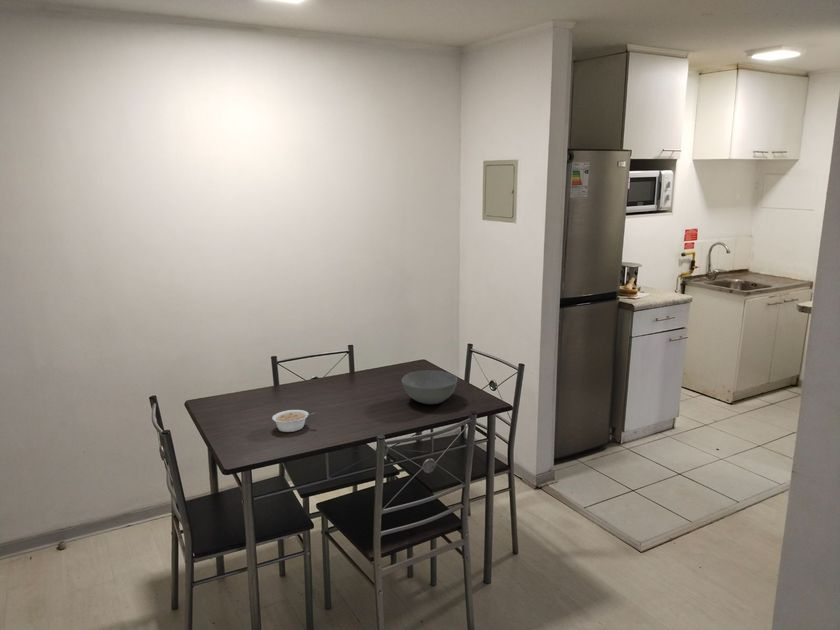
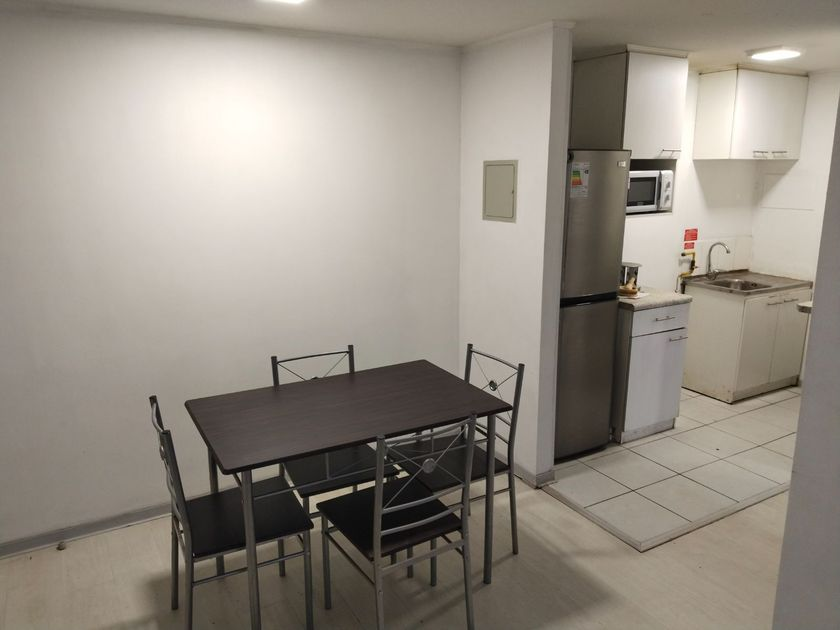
- bowl (429, 389)
- legume (292, 420)
